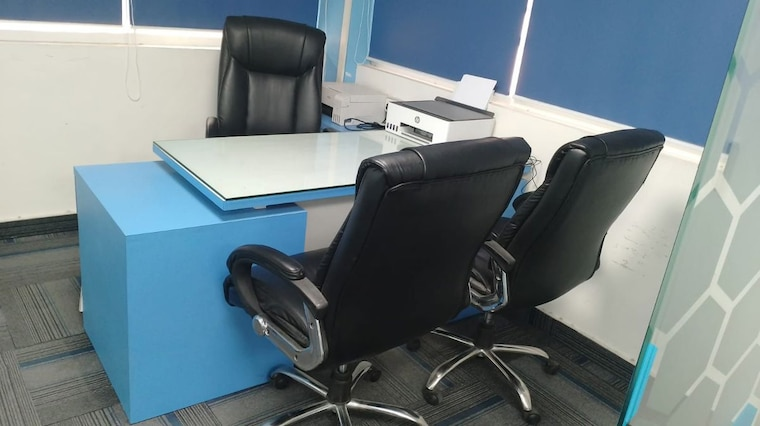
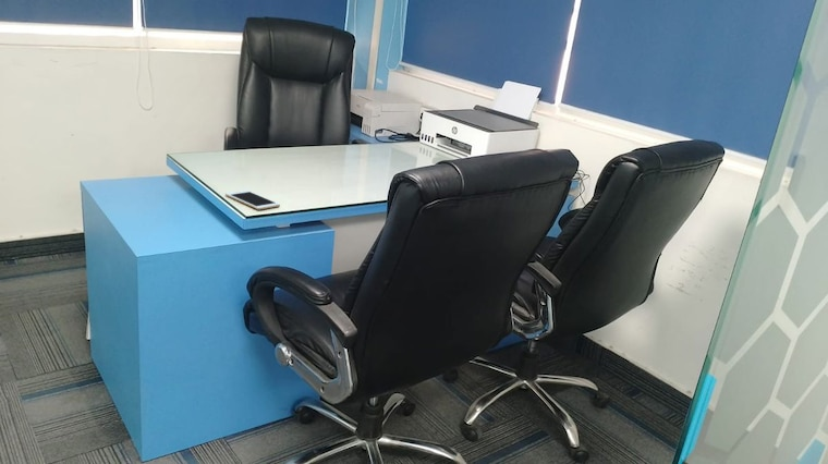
+ cell phone (252, 199)
